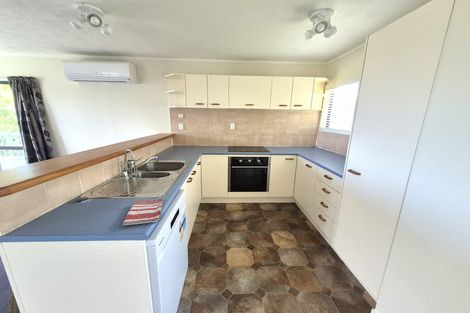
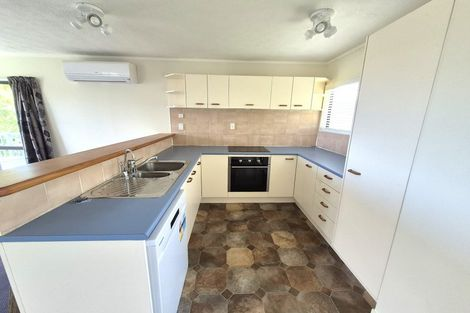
- dish towel (145, 210)
